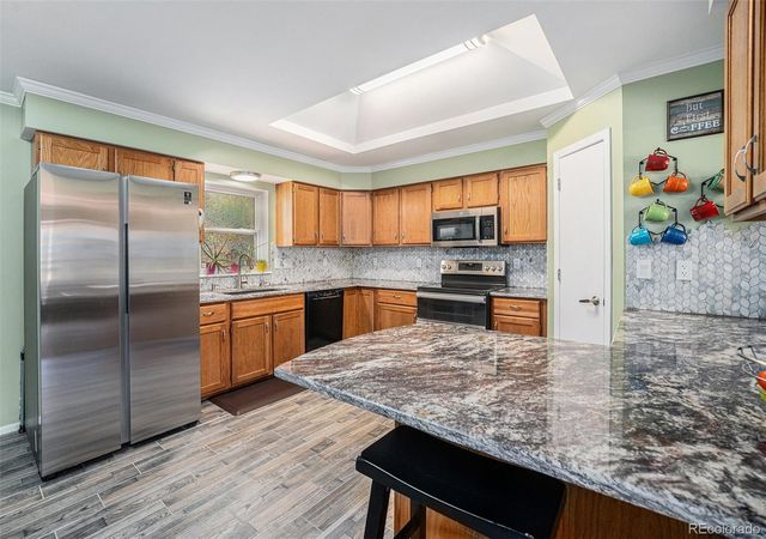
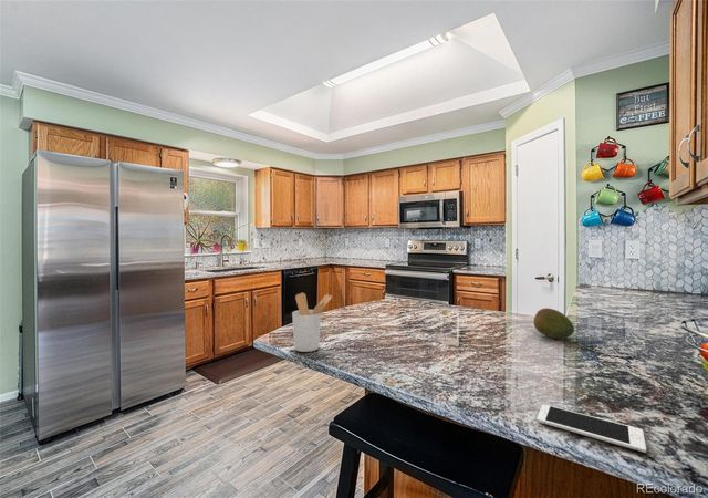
+ utensil holder (313, 320)
+ fruit (553, 323)
+ cell phone (587, 425)
